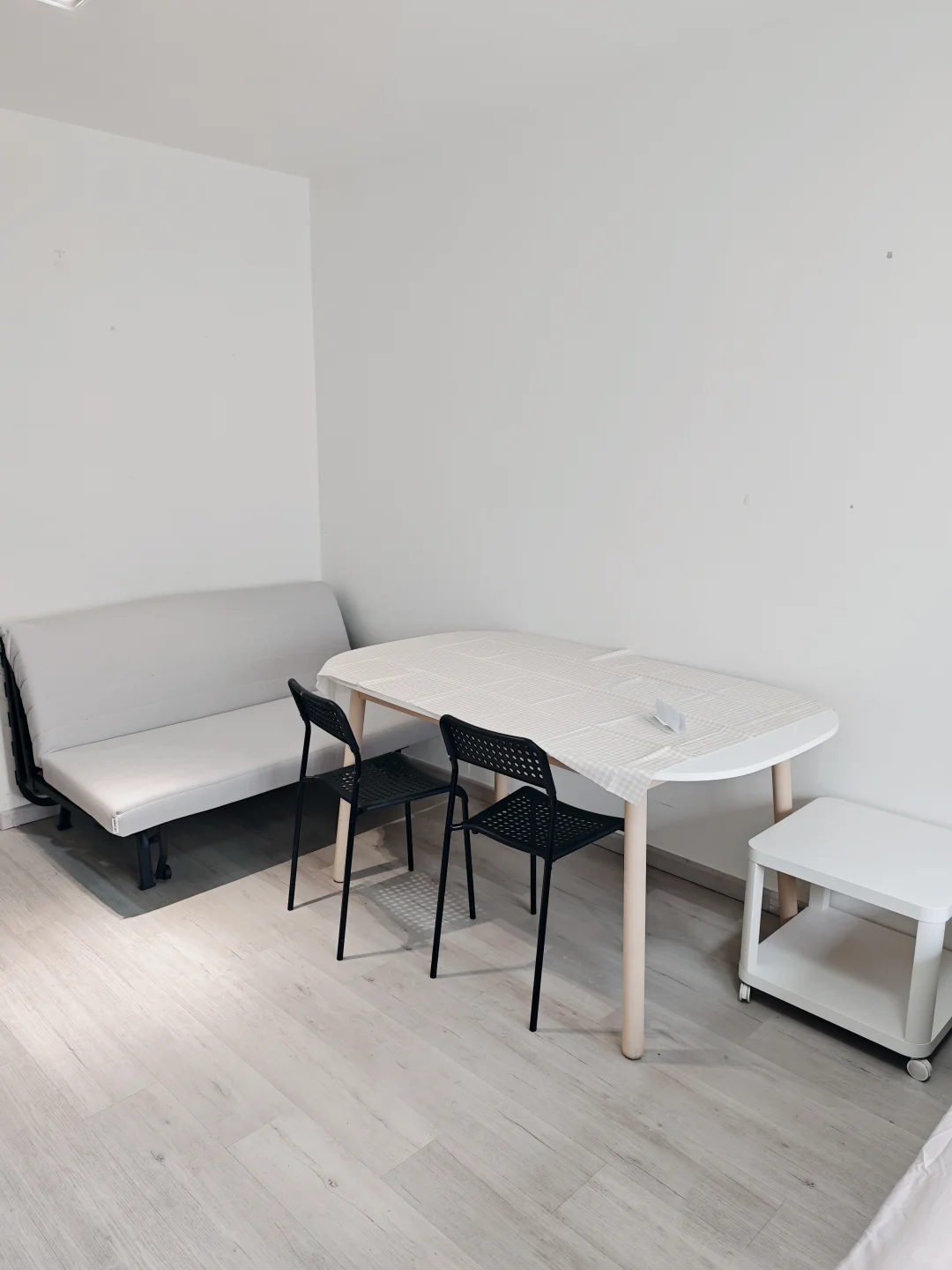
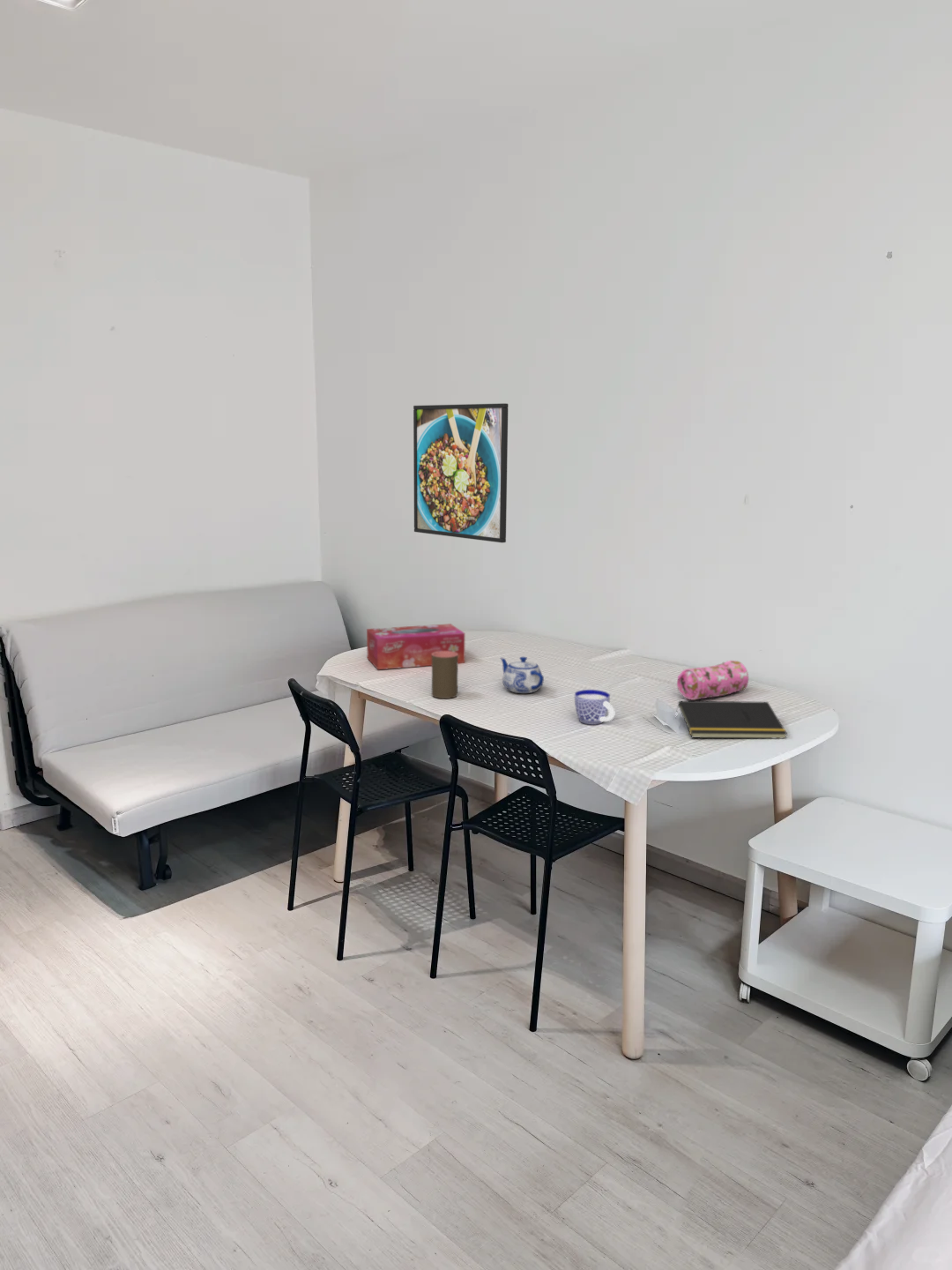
+ cup (444, 674)
+ notepad (731, 719)
+ cup (596, 709)
+ pencil case (712, 680)
+ teapot (520, 672)
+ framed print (457, 471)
+ tissue box (415, 646)
